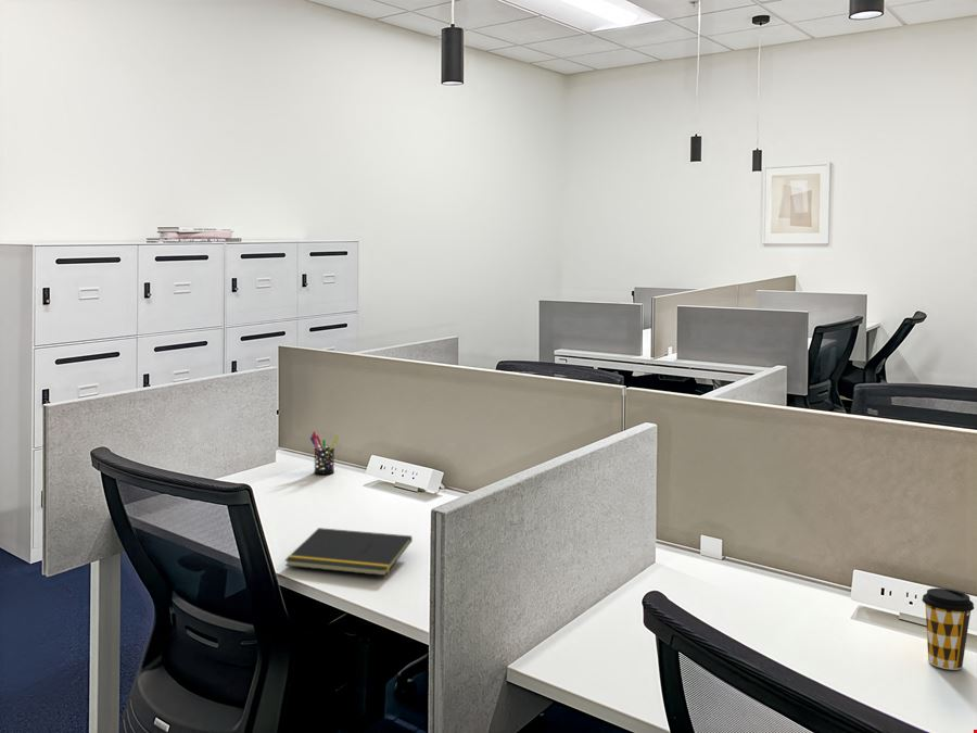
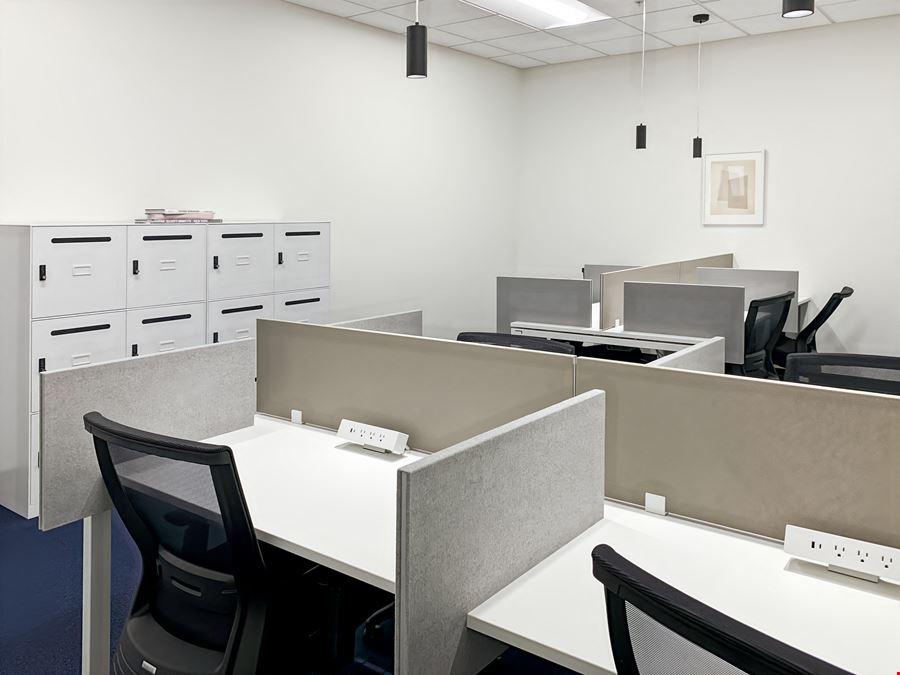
- pen holder (322, 452)
- notepad (350, 549)
- coffee cup (946, 629)
